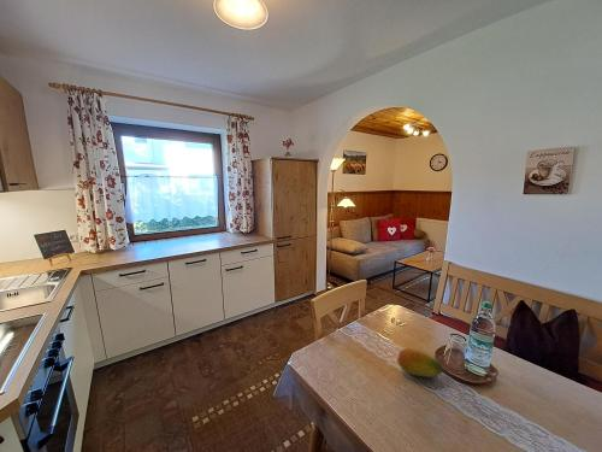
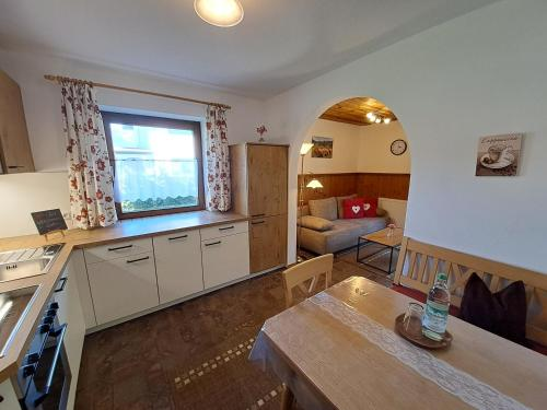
- fruit (419, 363)
